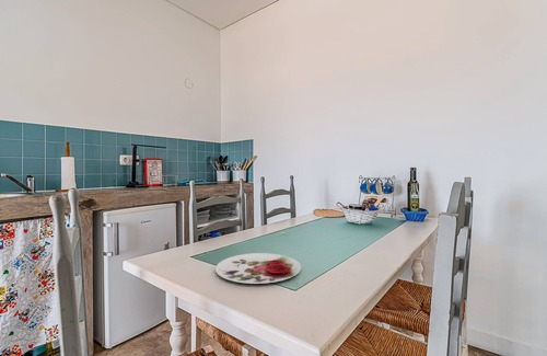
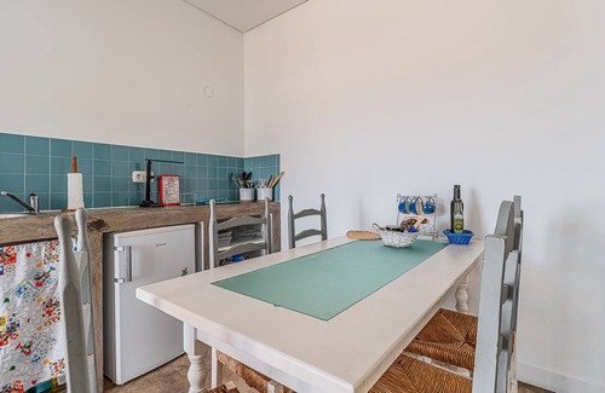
- plate (258, 265)
